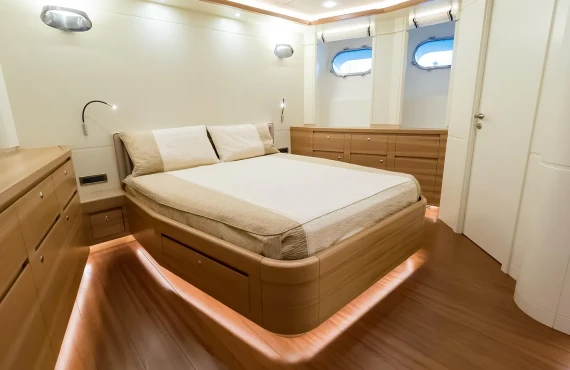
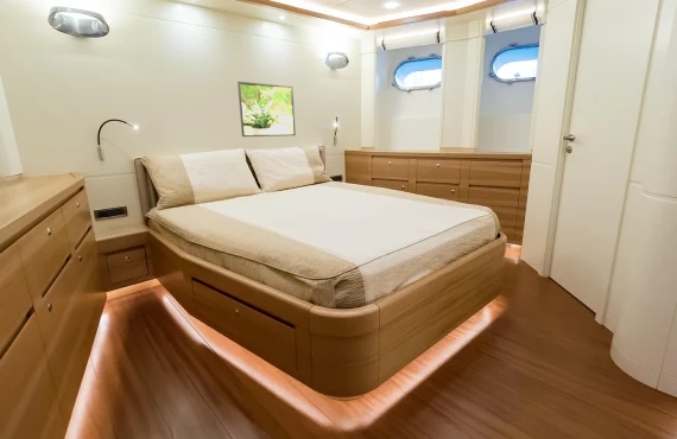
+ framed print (268, 110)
